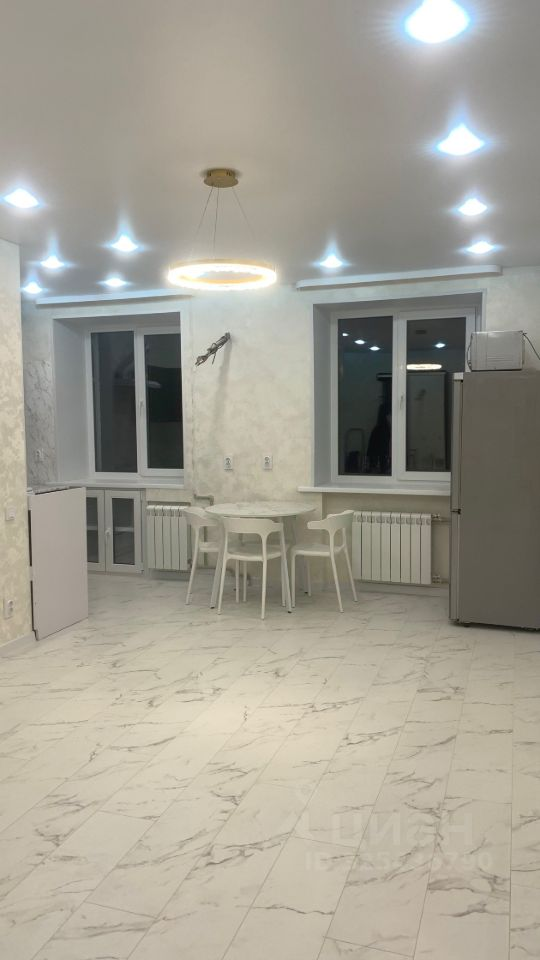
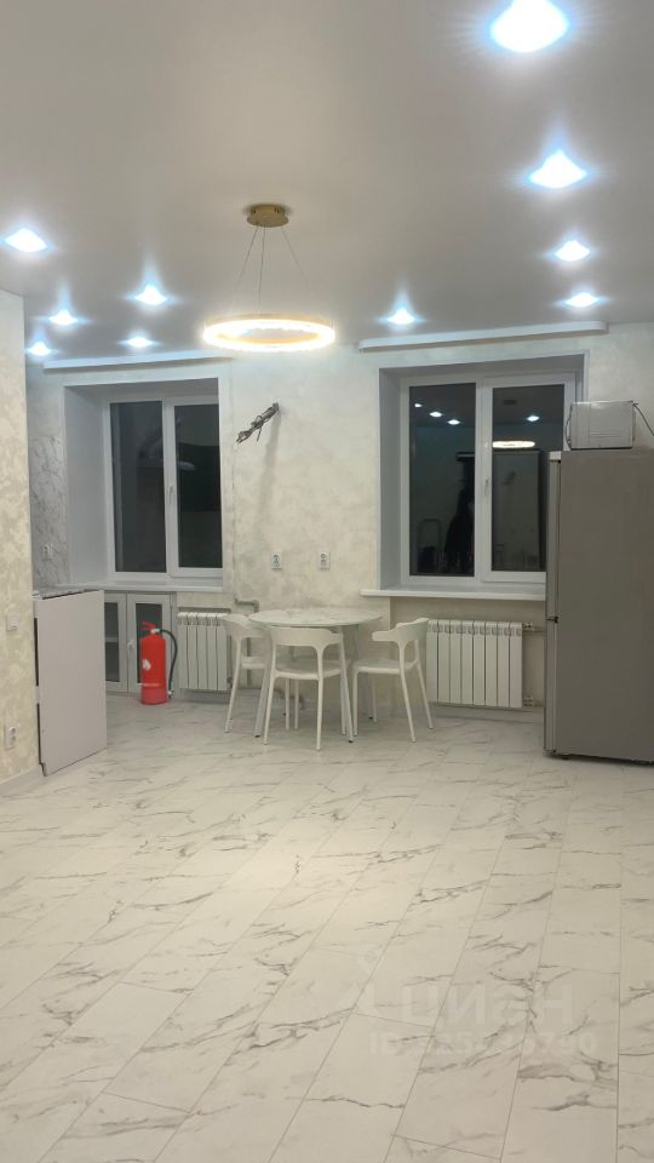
+ fire extinguisher (159, 661)
